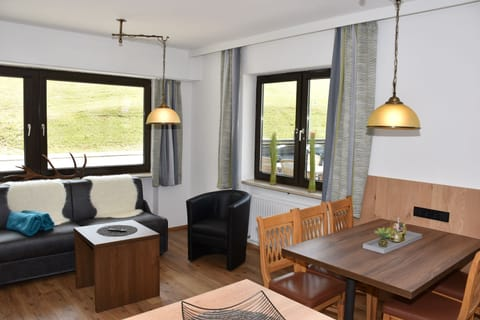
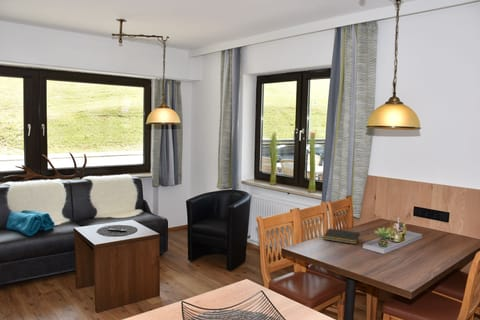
+ notepad (341, 235)
